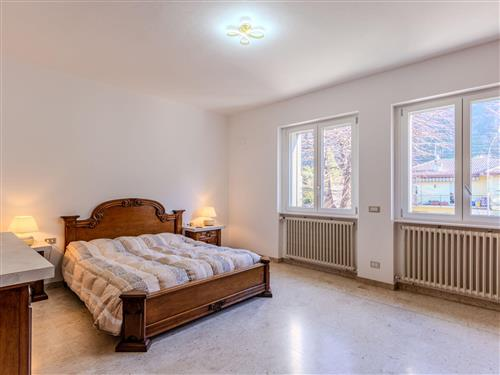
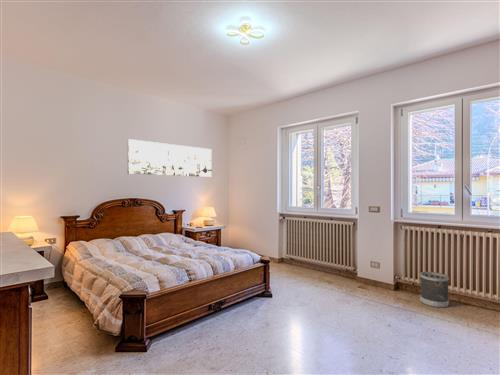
+ wastebasket (434, 288)
+ wall art (174, 160)
